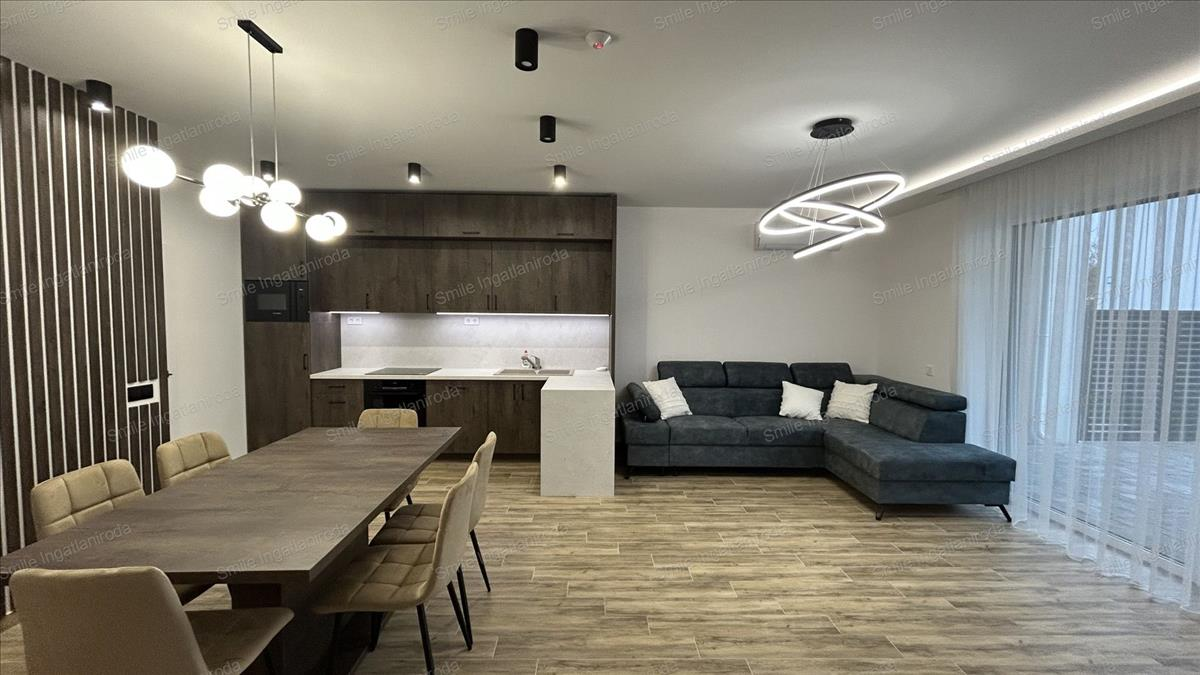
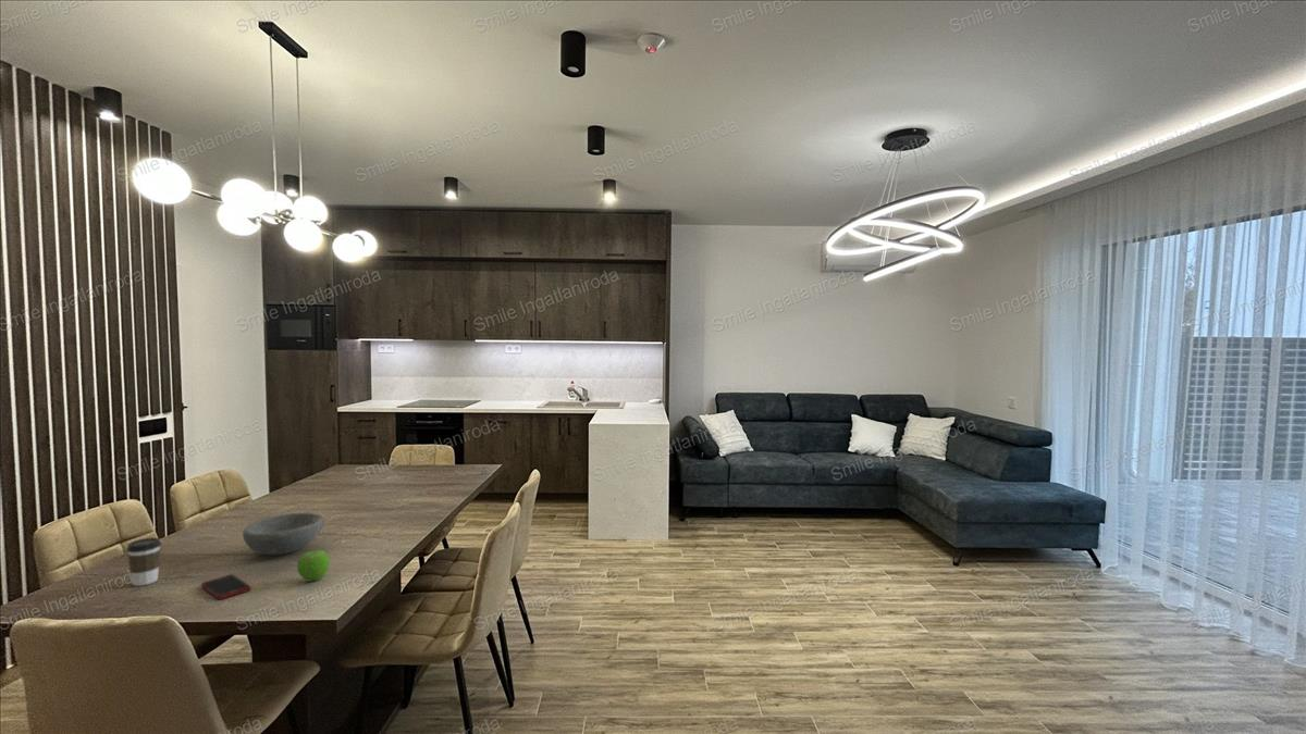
+ cell phone (225, 586)
+ coffee cup (144, 561)
+ fruit (313, 565)
+ bowl (284, 535)
